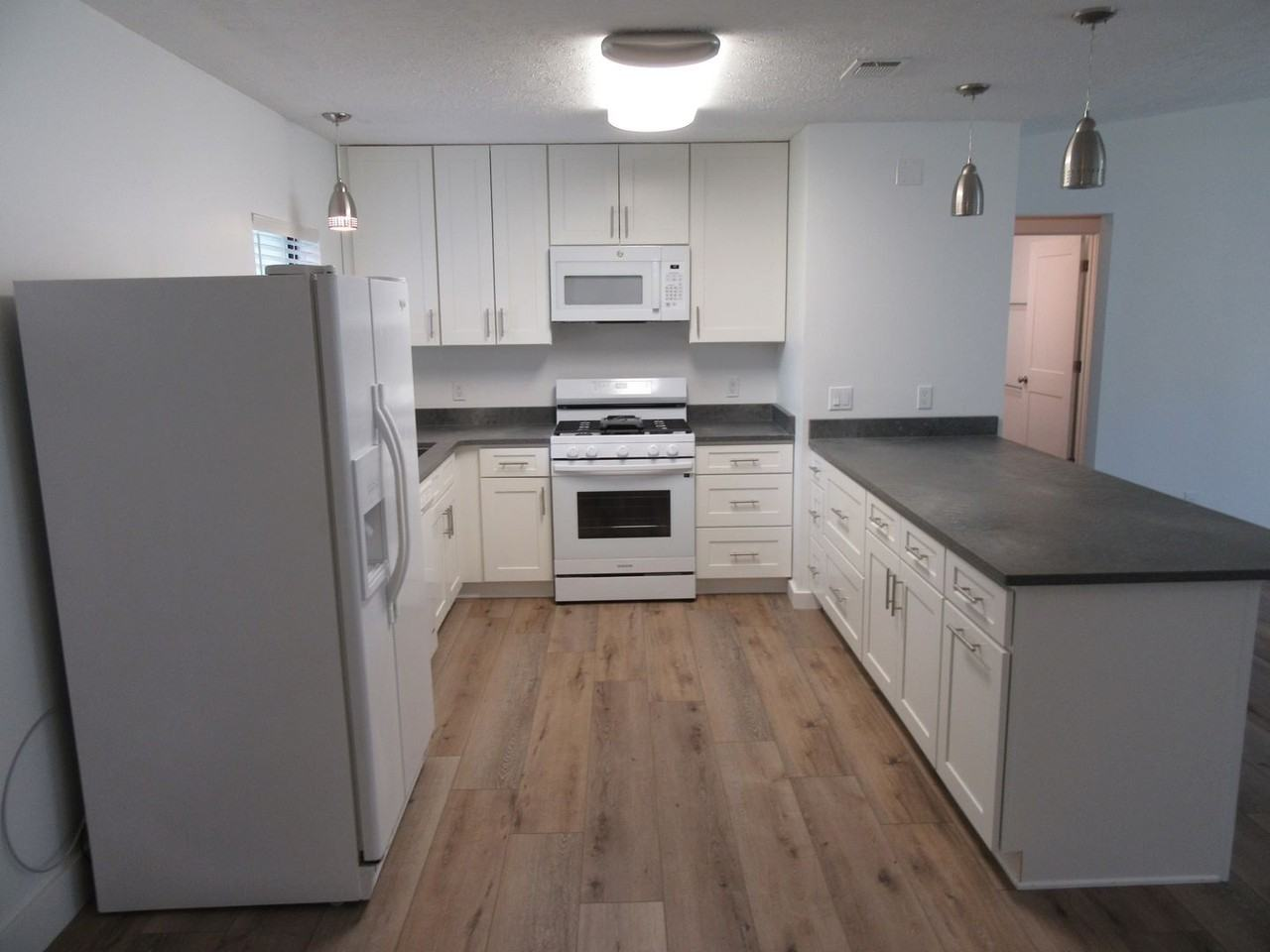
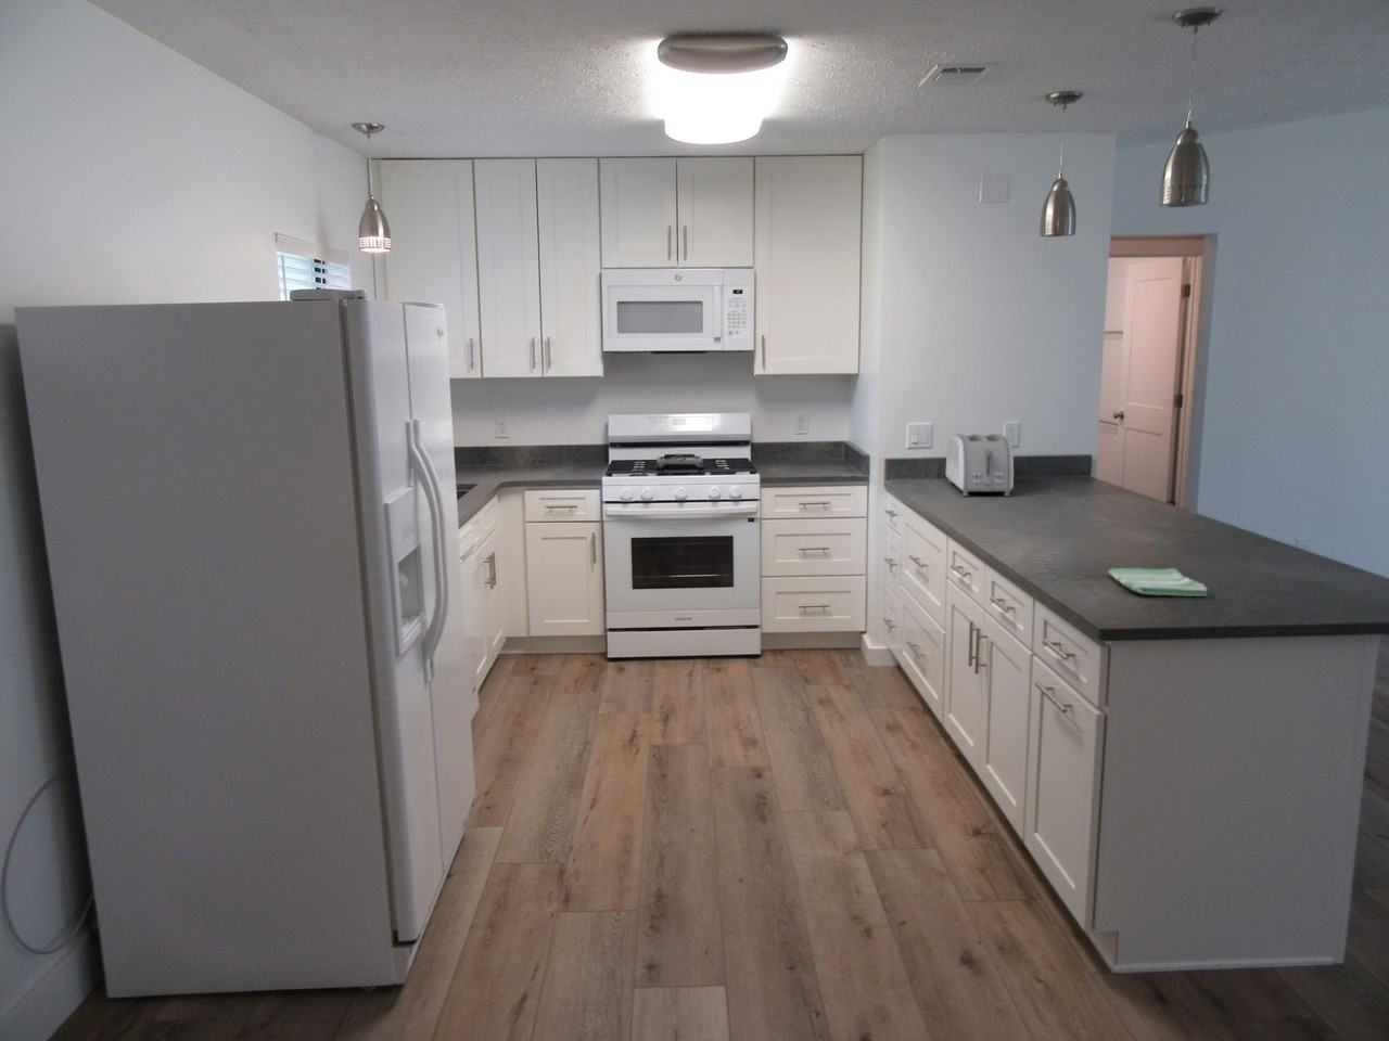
+ toaster (979, 461)
+ dish towel (1156, 581)
